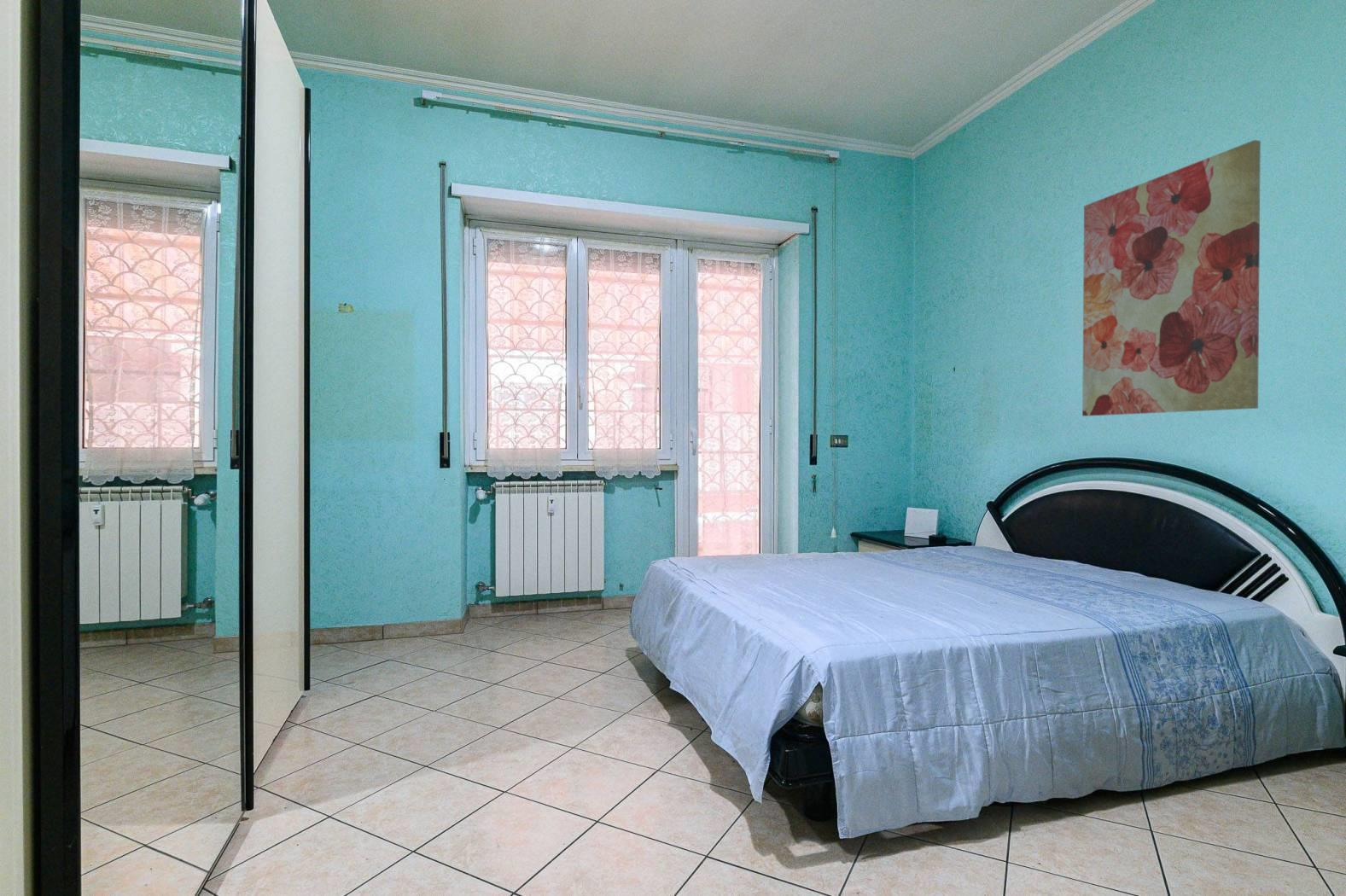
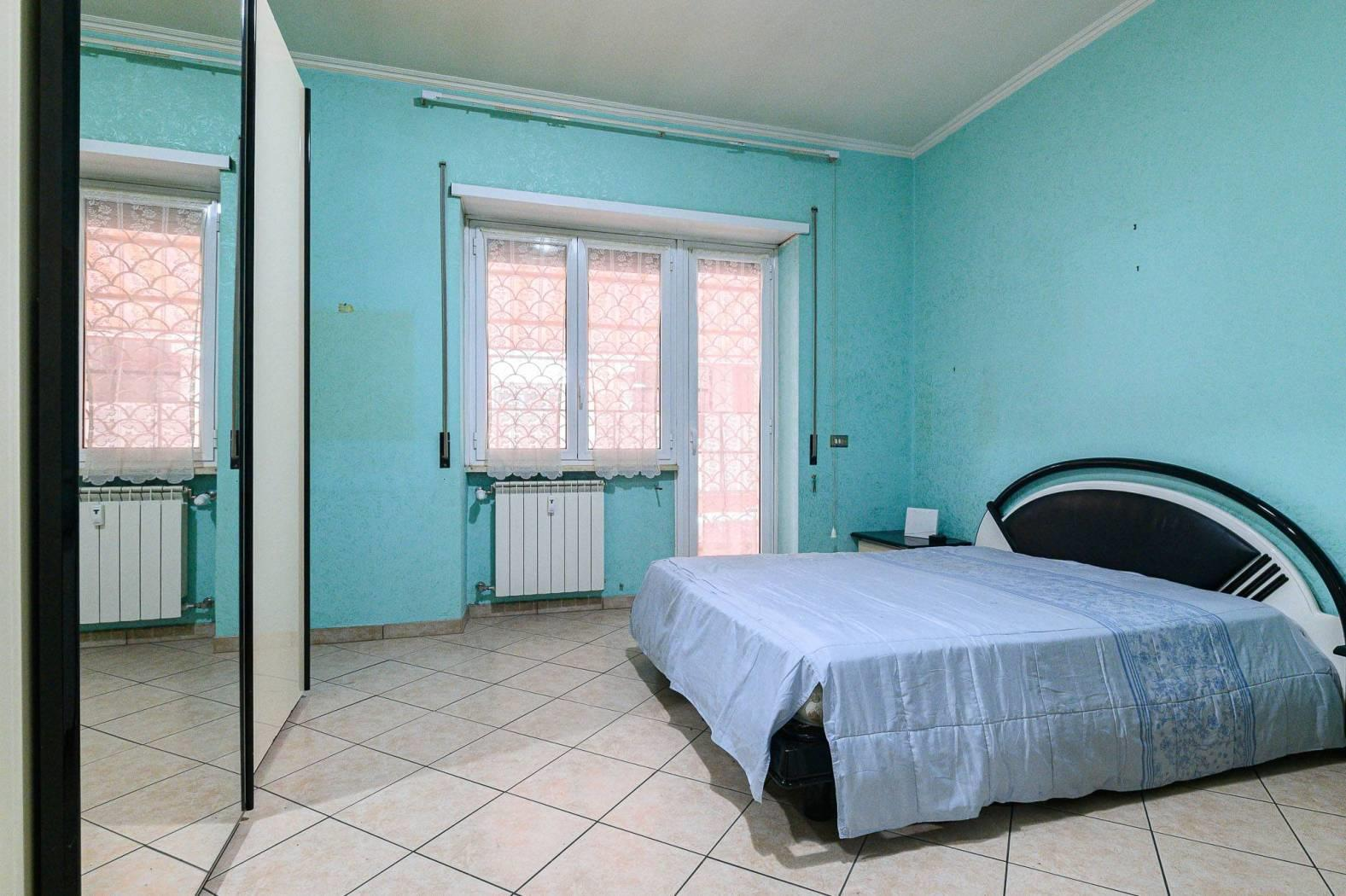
- wall art (1160, 294)
